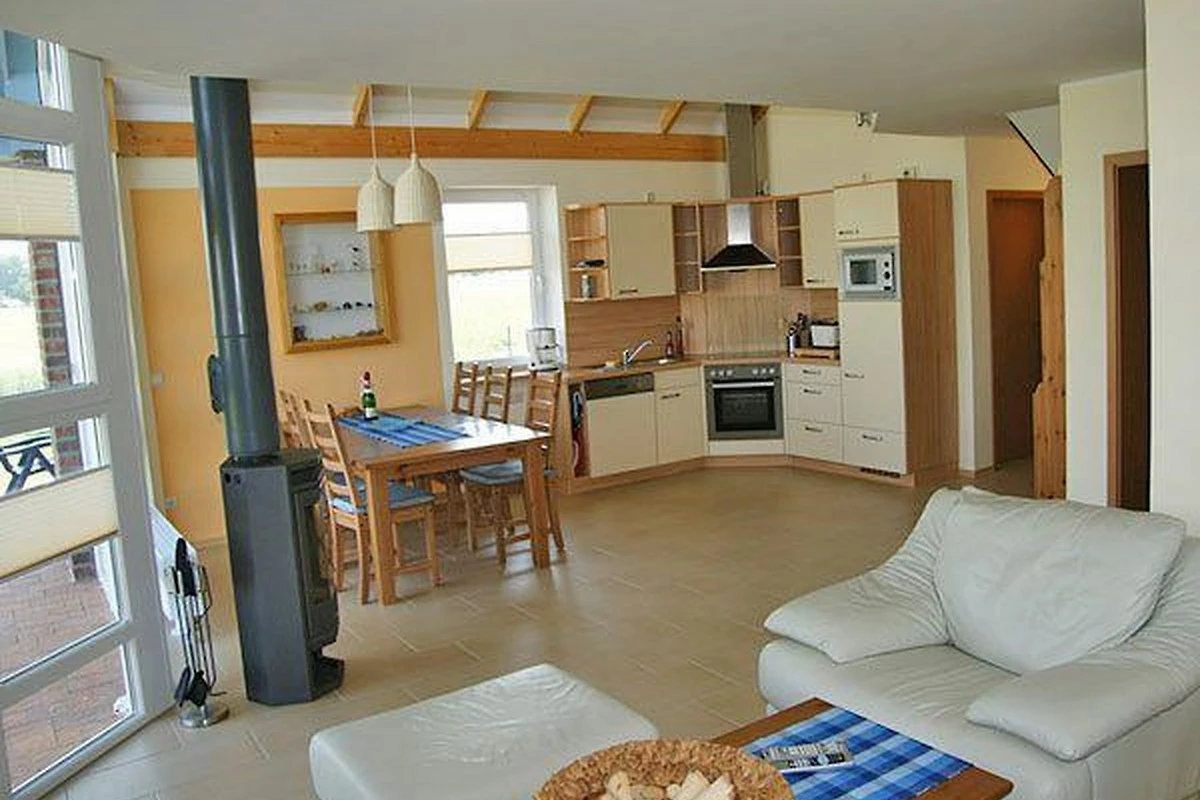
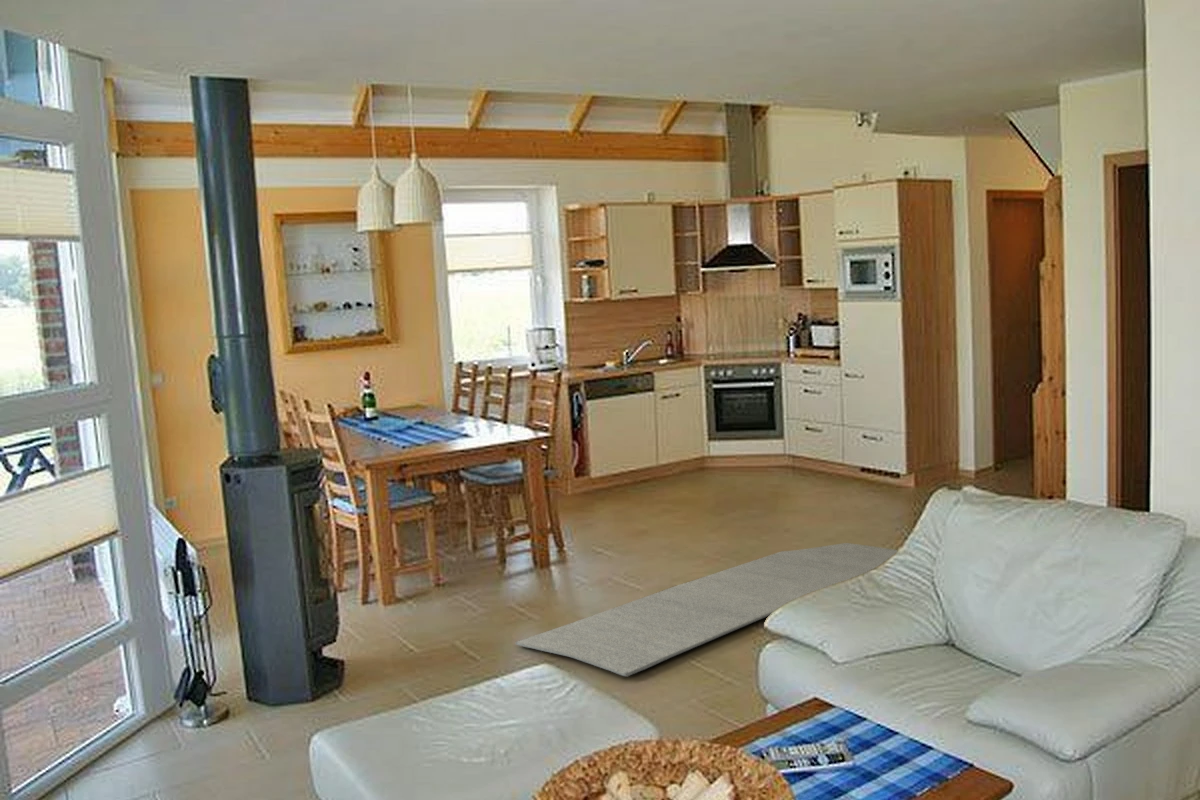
+ rug (739, 593)
